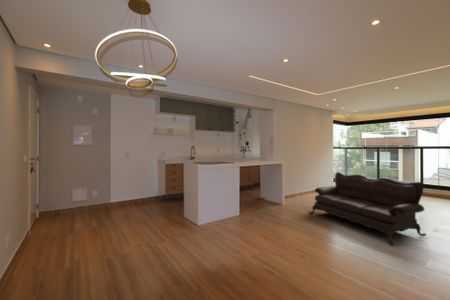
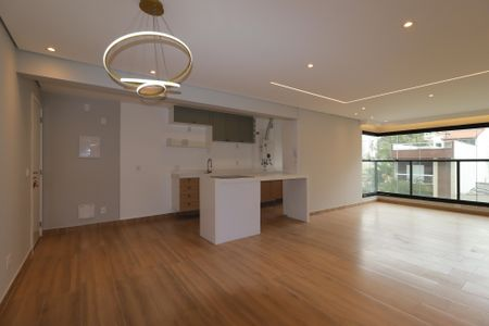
- sofa (358, 200)
